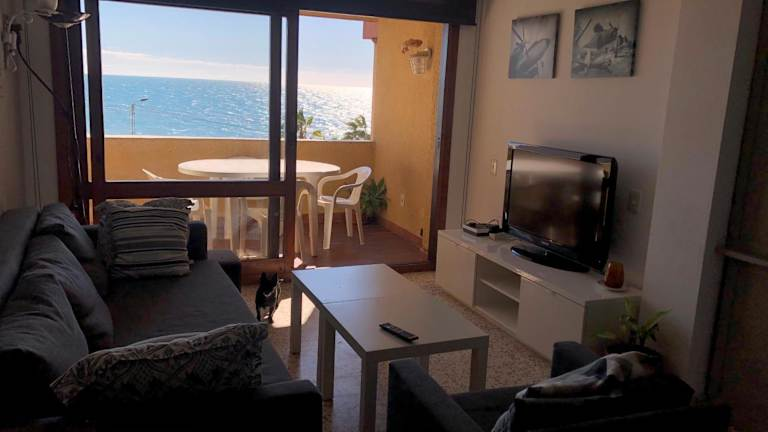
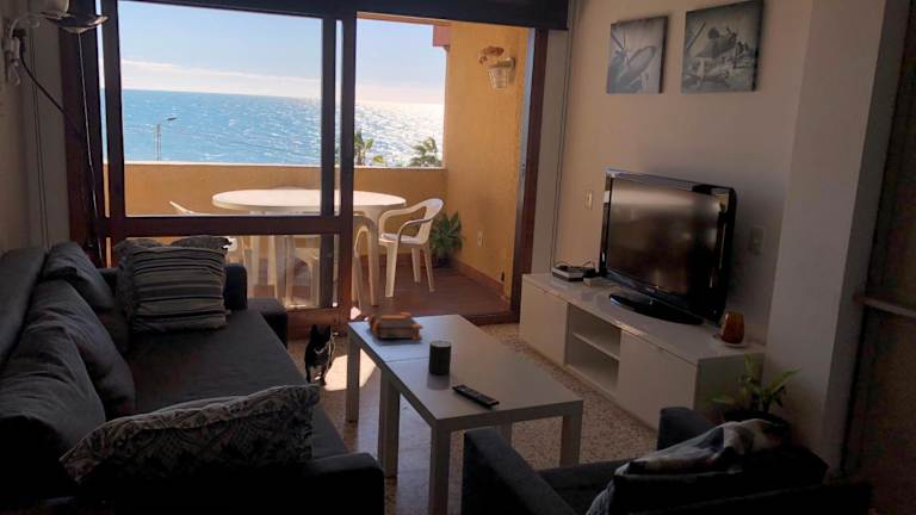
+ mug (441, 359)
+ bible (394, 325)
